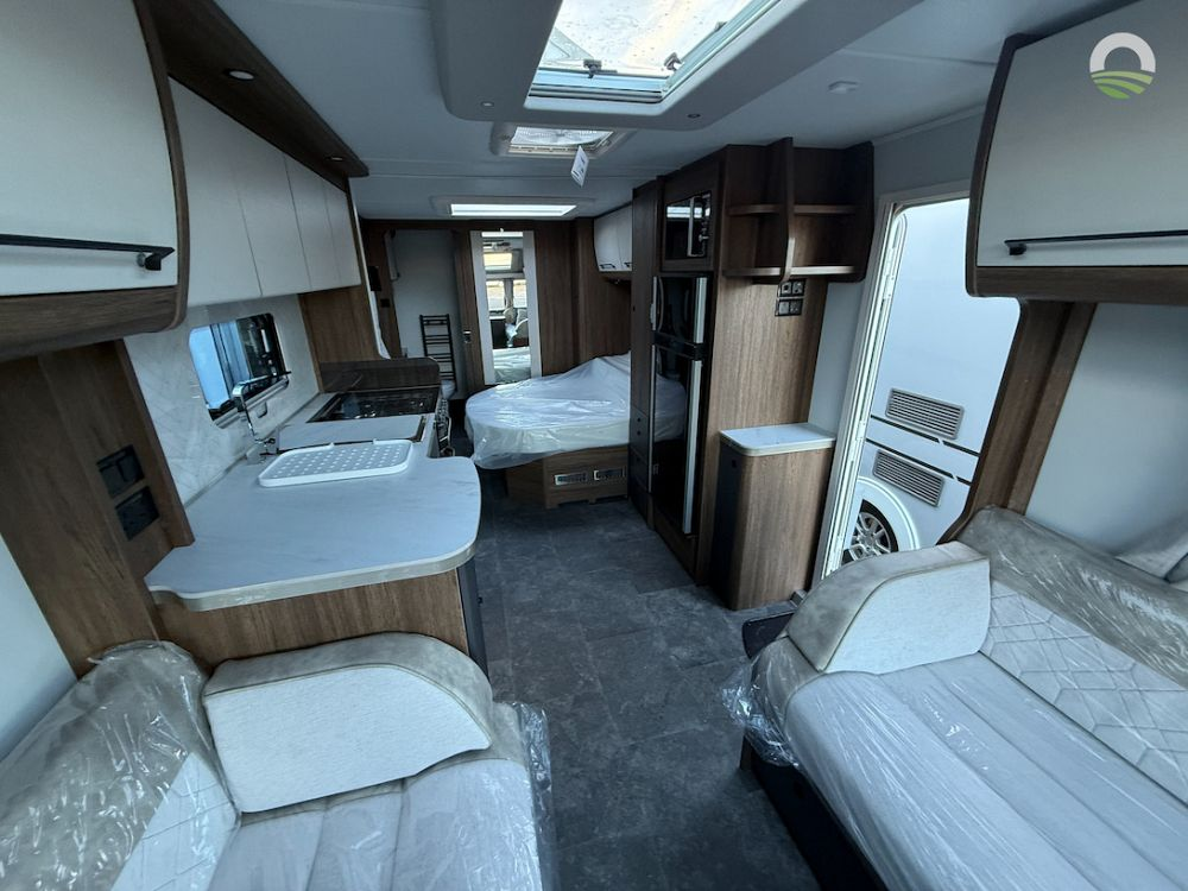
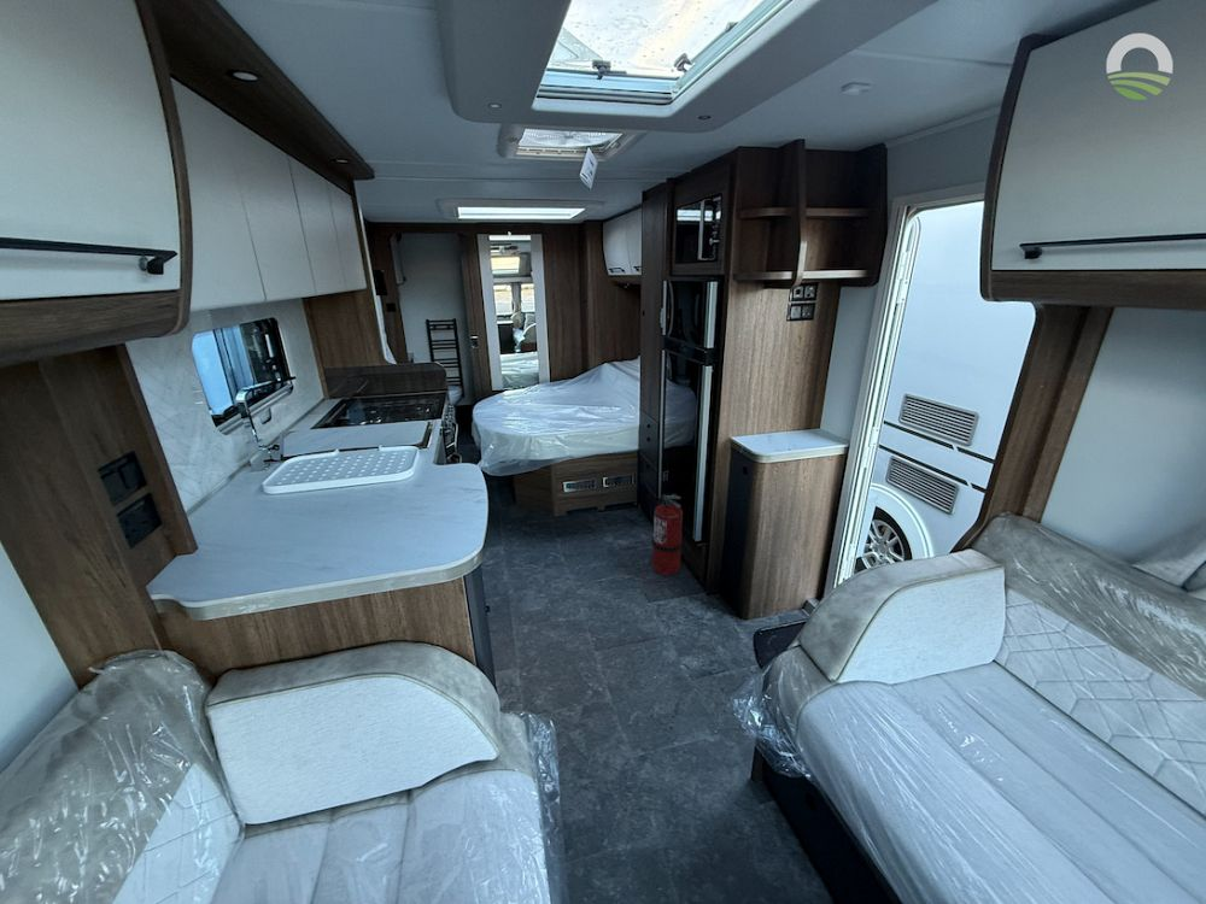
+ fire extinguisher (667, 528)
